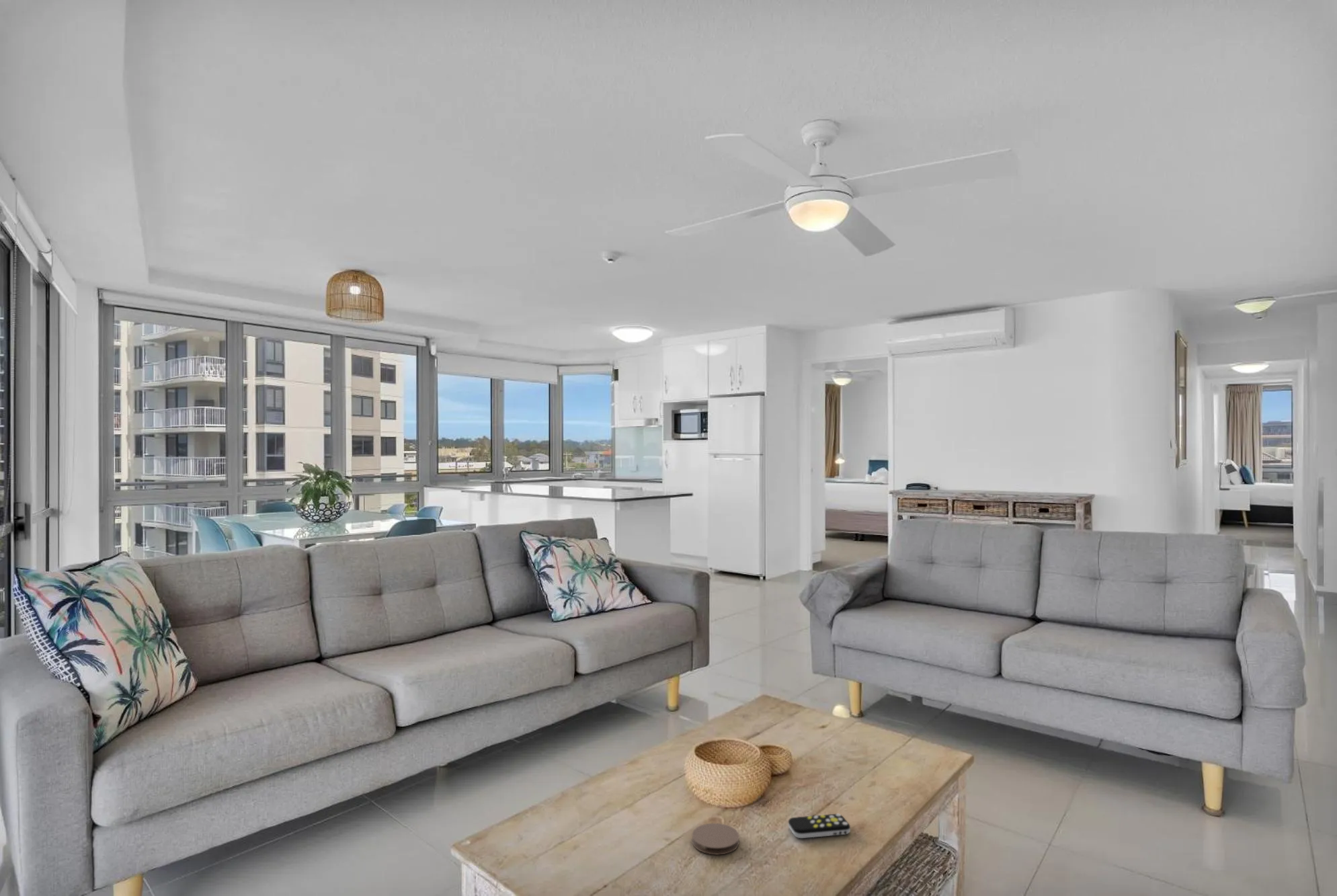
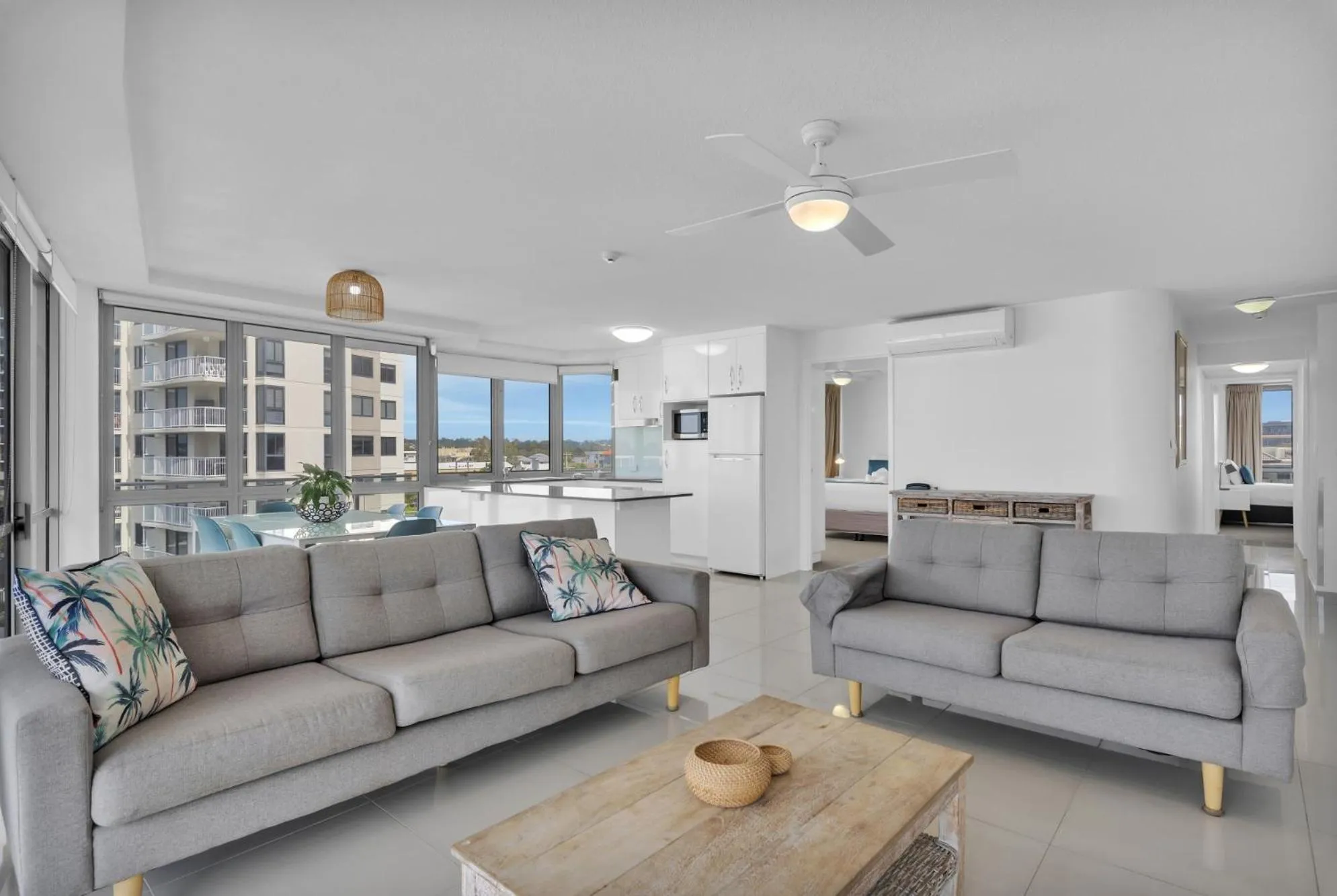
- remote control (819, 825)
- coaster (715, 838)
